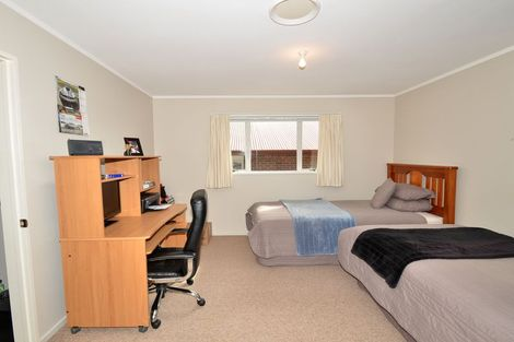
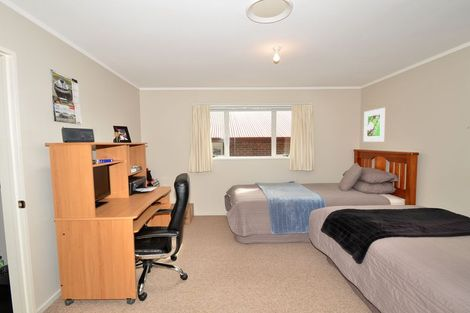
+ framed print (373, 125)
